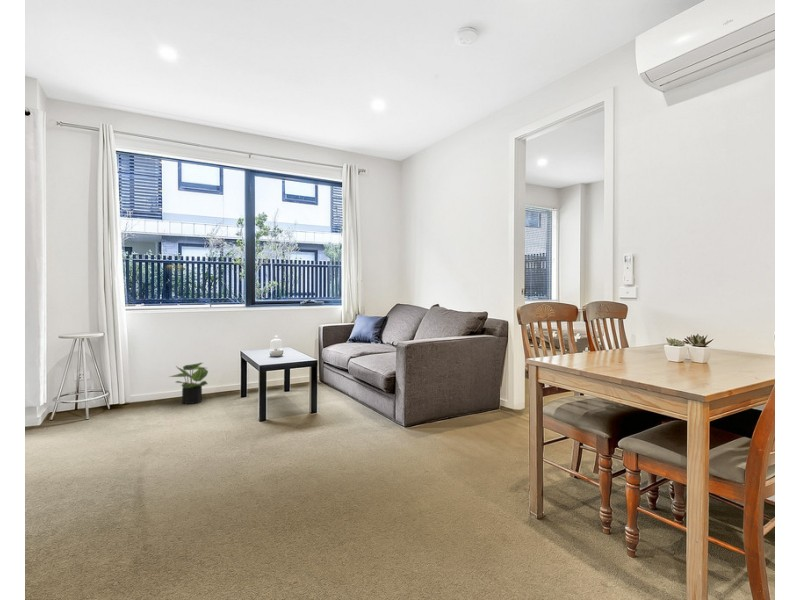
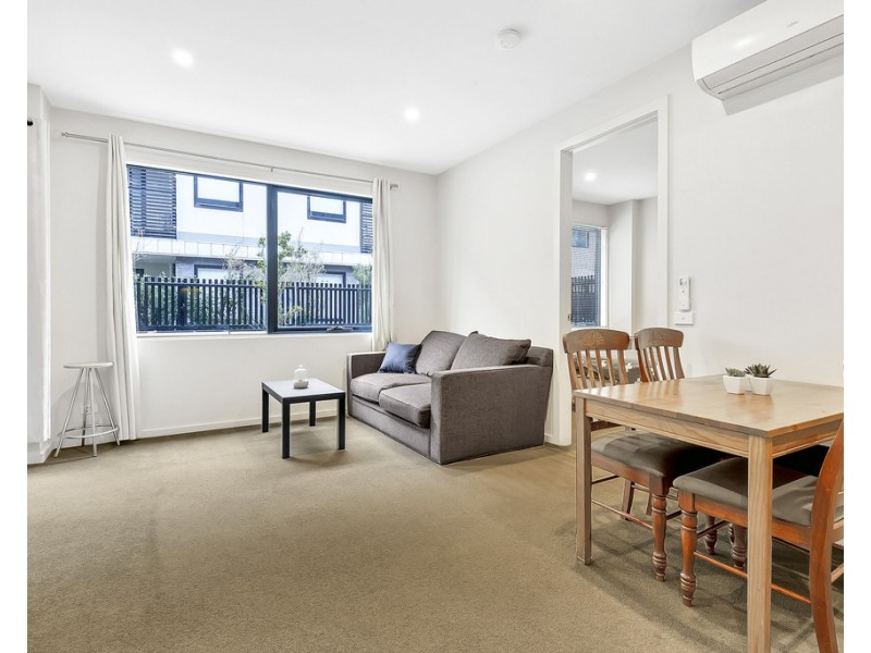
- potted plant (190, 380)
